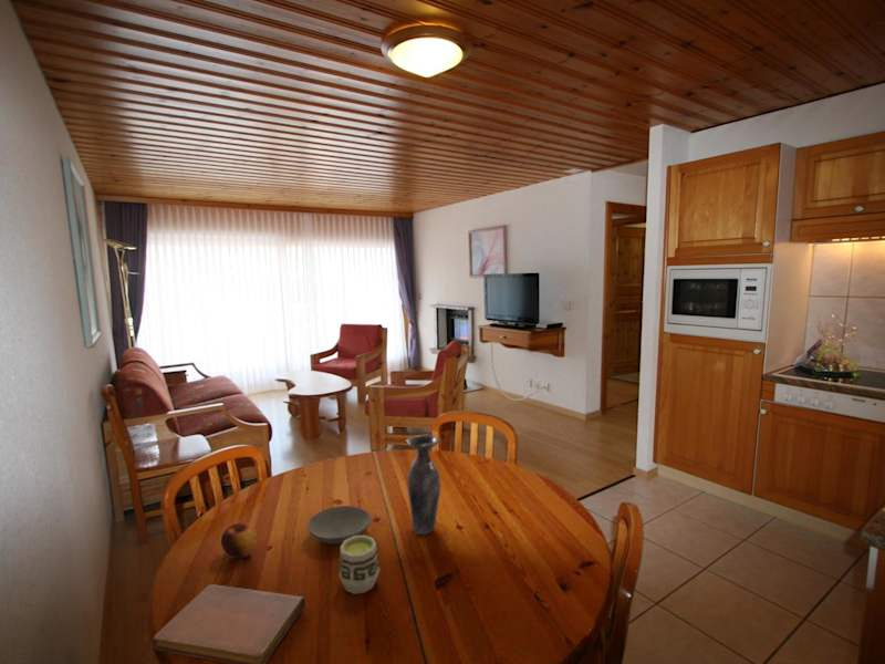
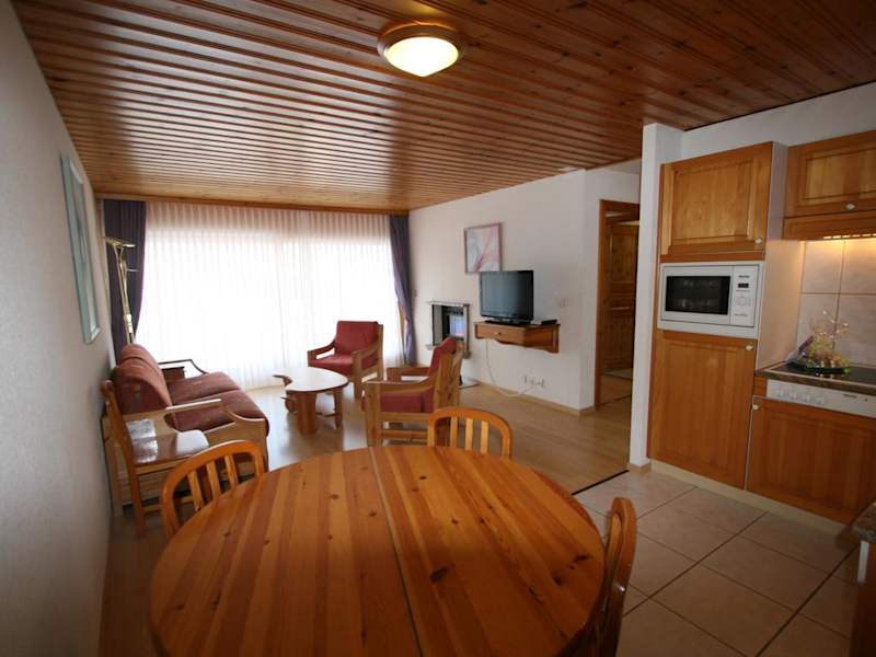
- apple (239, 541)
- notebook (232, 621)
- vase (424, 485)
- cup (358, 563)
- bowl (340, 527)
